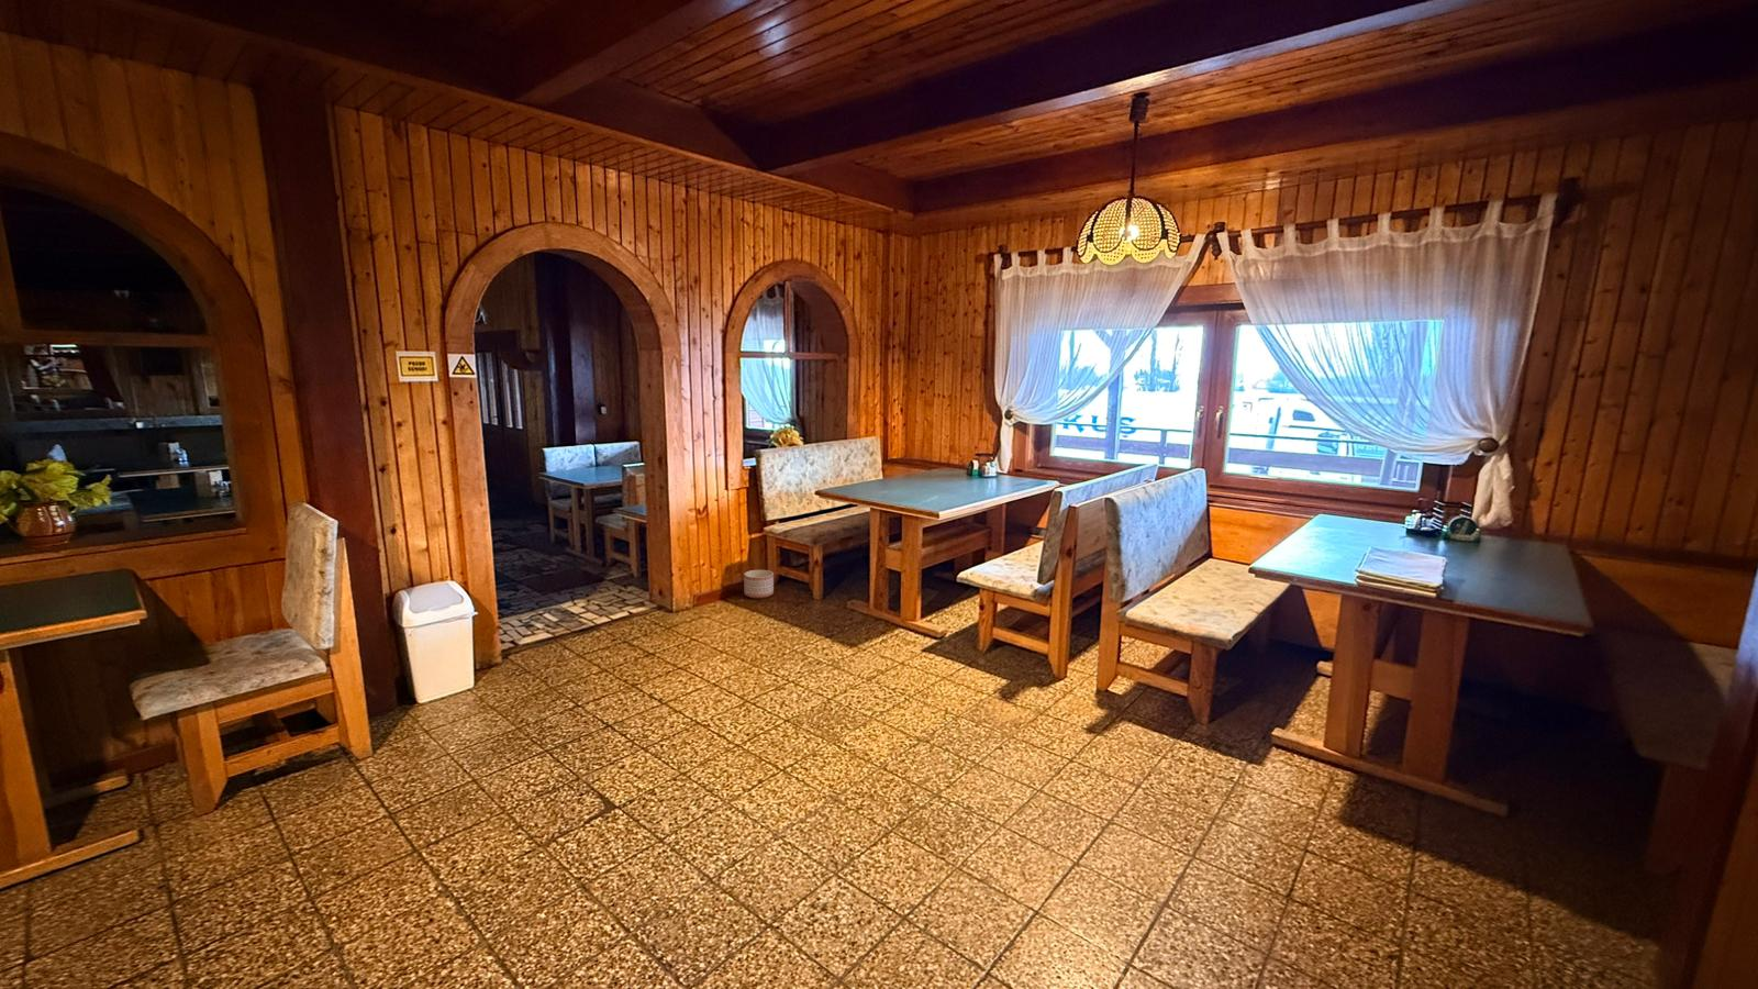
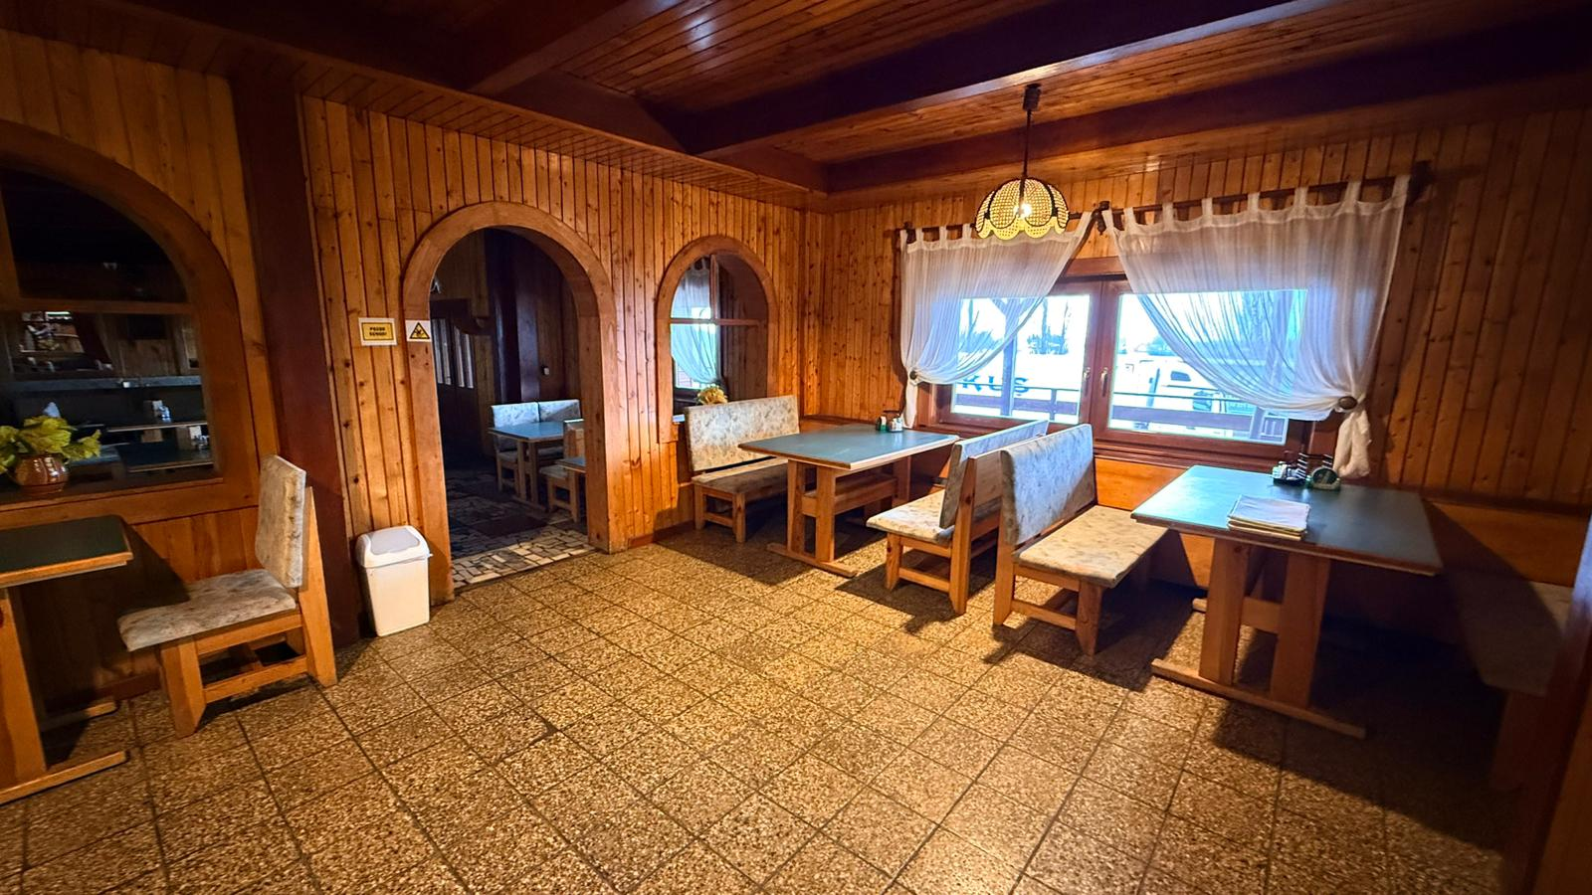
- planter (758, 583)
